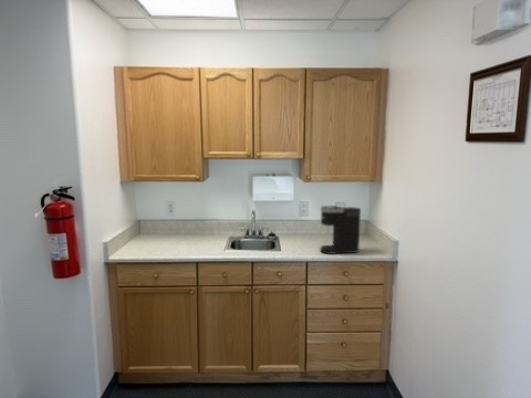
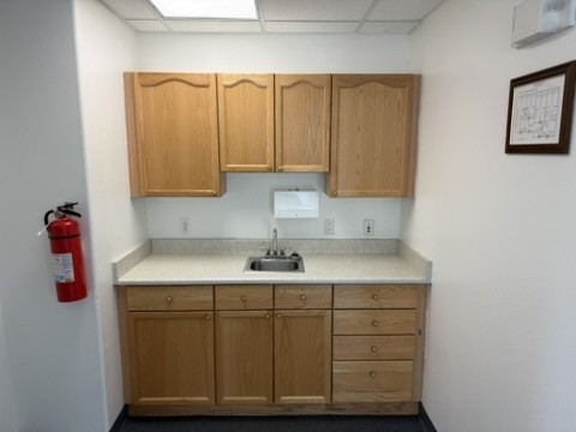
- coffee maker (340, 229)
